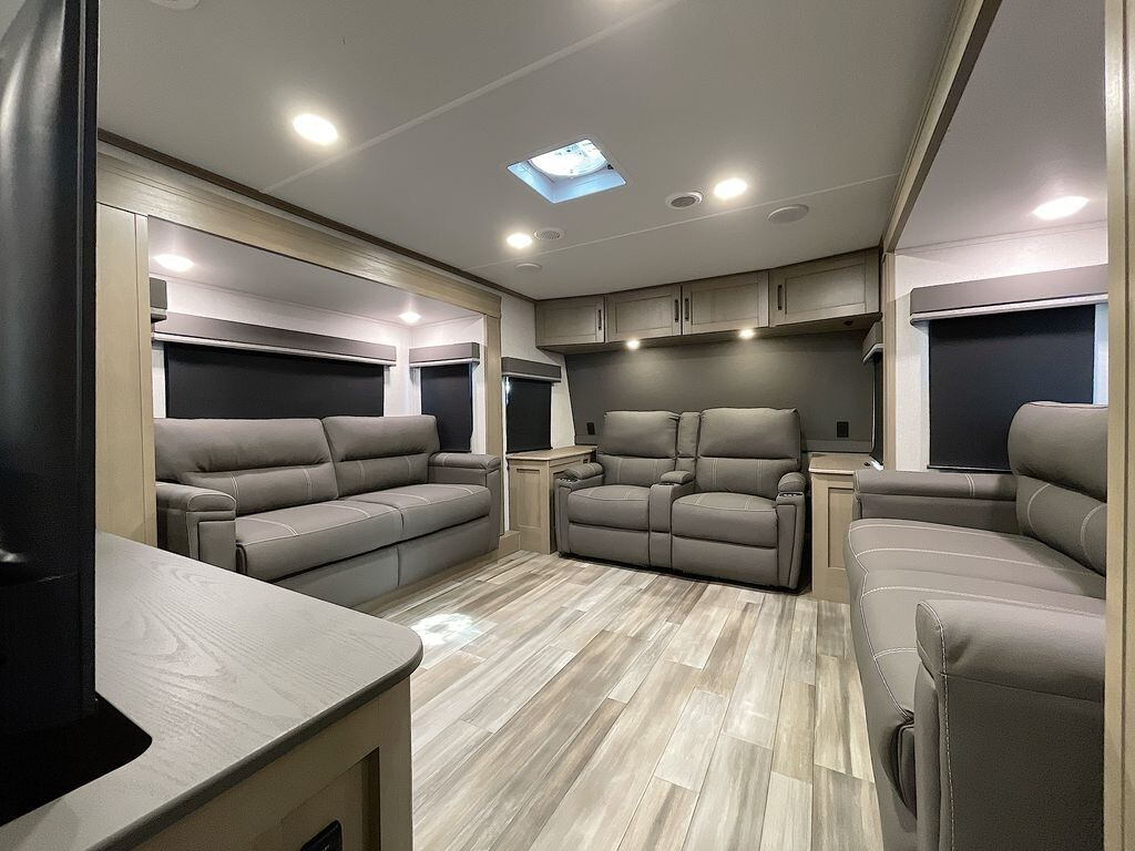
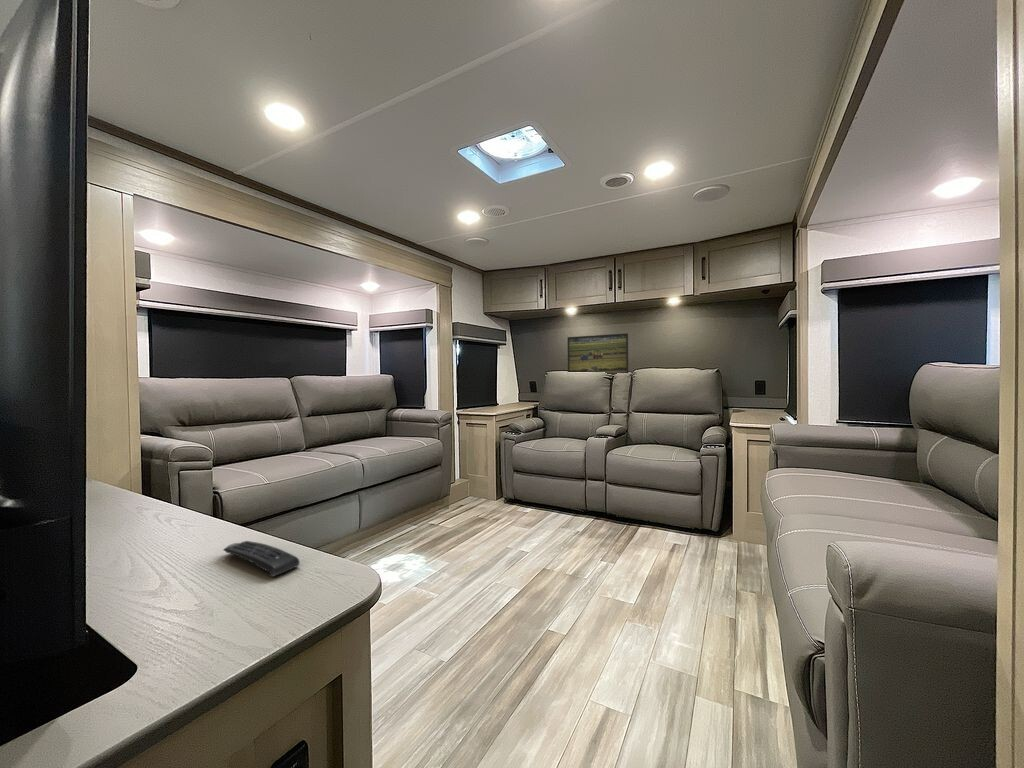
+ remote control (257, 554)
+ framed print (596, 355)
